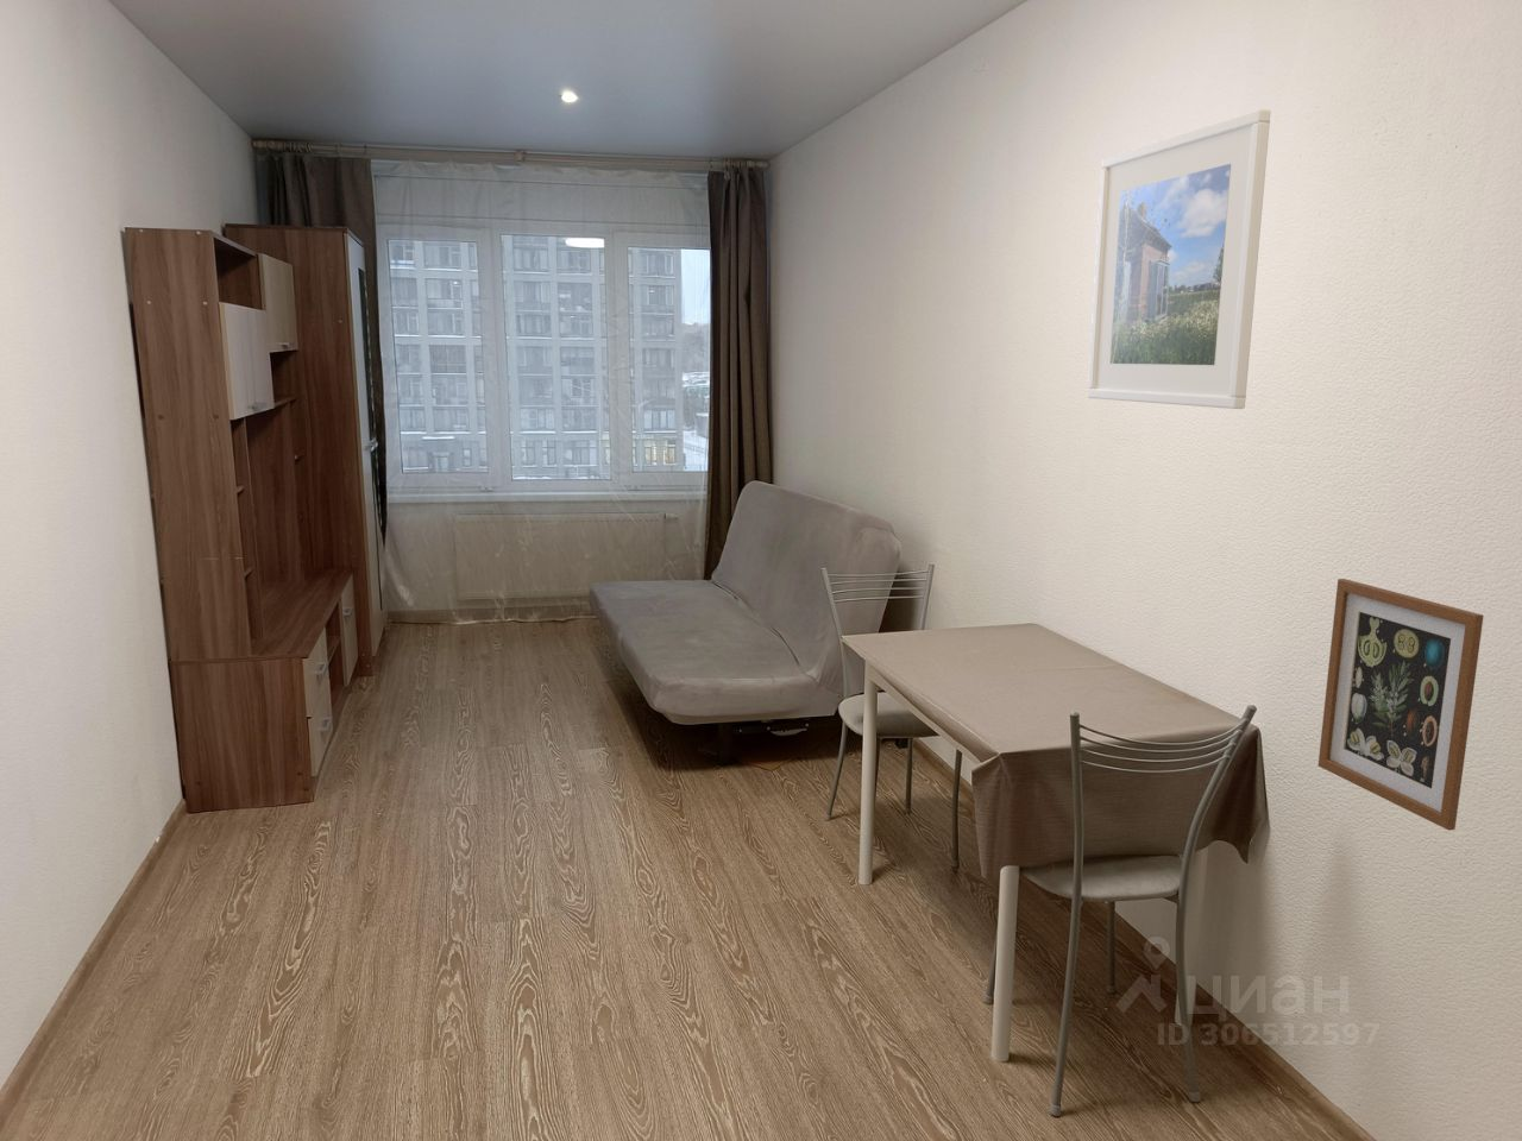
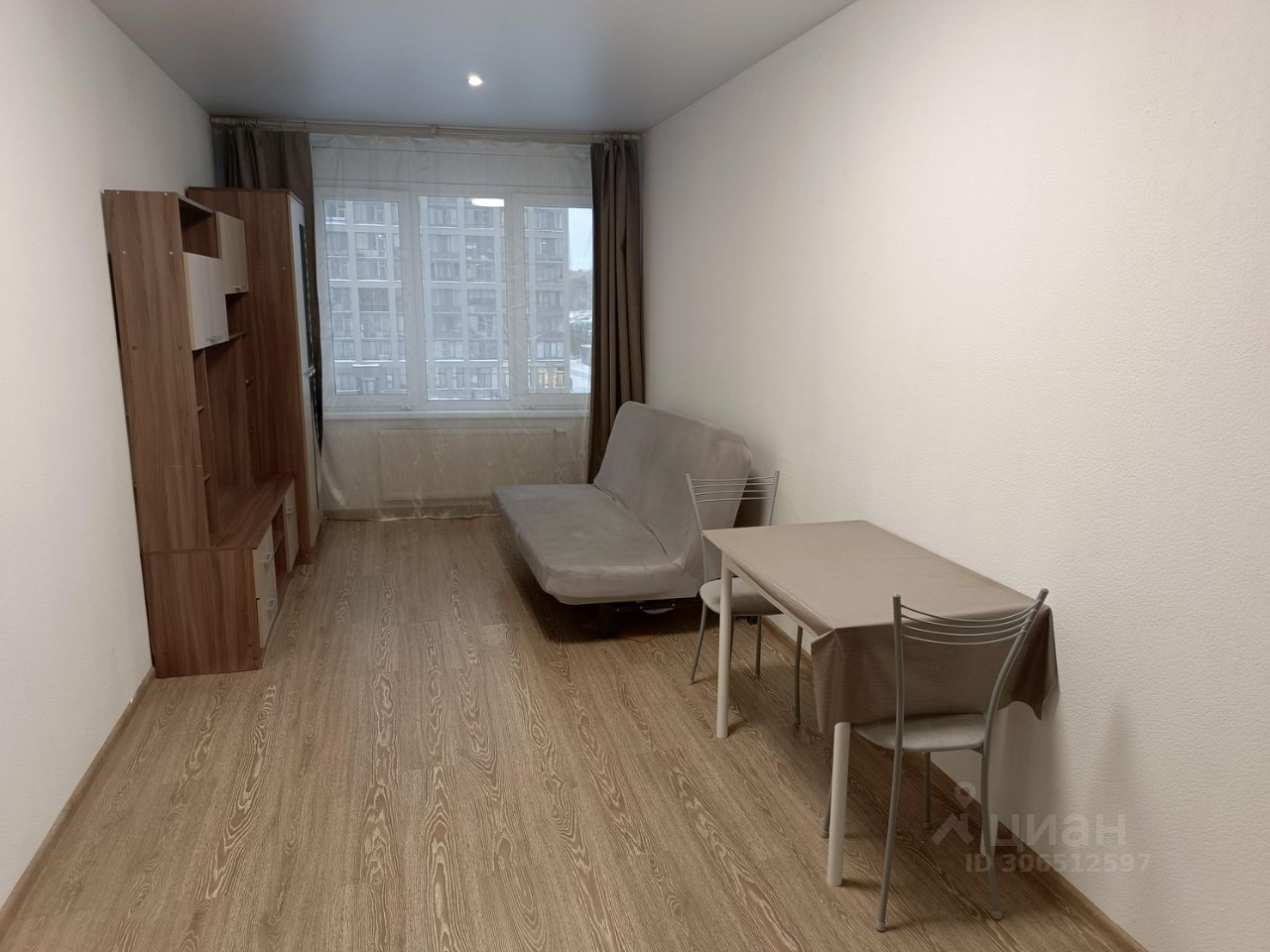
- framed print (1166, 272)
- wall art (1393, 696)
